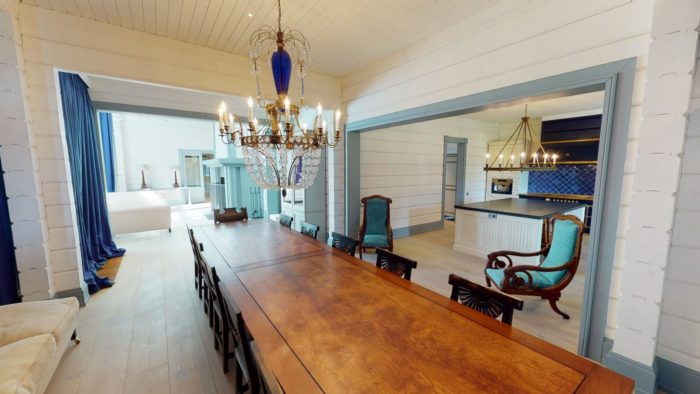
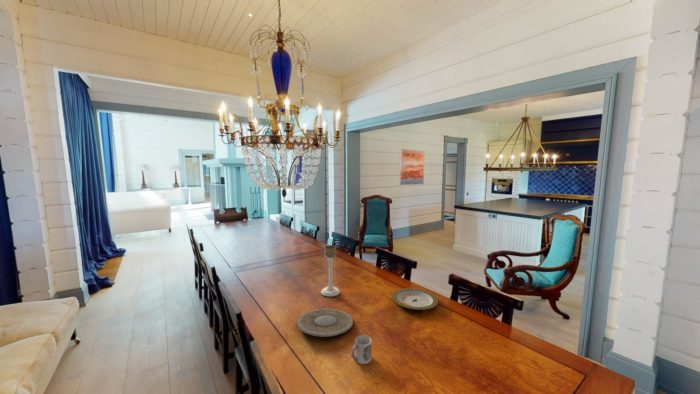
+ candle holder (330, 269)
+ plate (414, 299)
+ wall art (412, 167)
+ cup (360, 350)
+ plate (325, 320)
